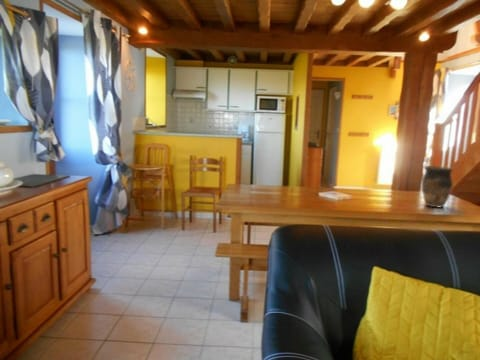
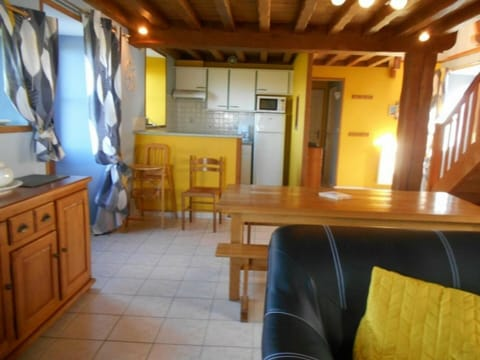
- vase (436, 186)
